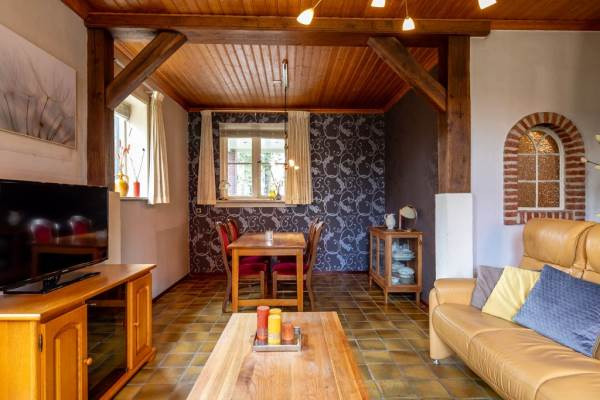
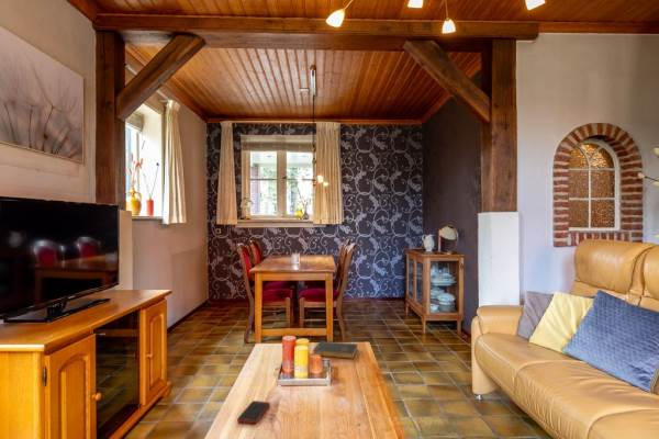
+ book (334, 349)
+ cell phone (254, 412)
